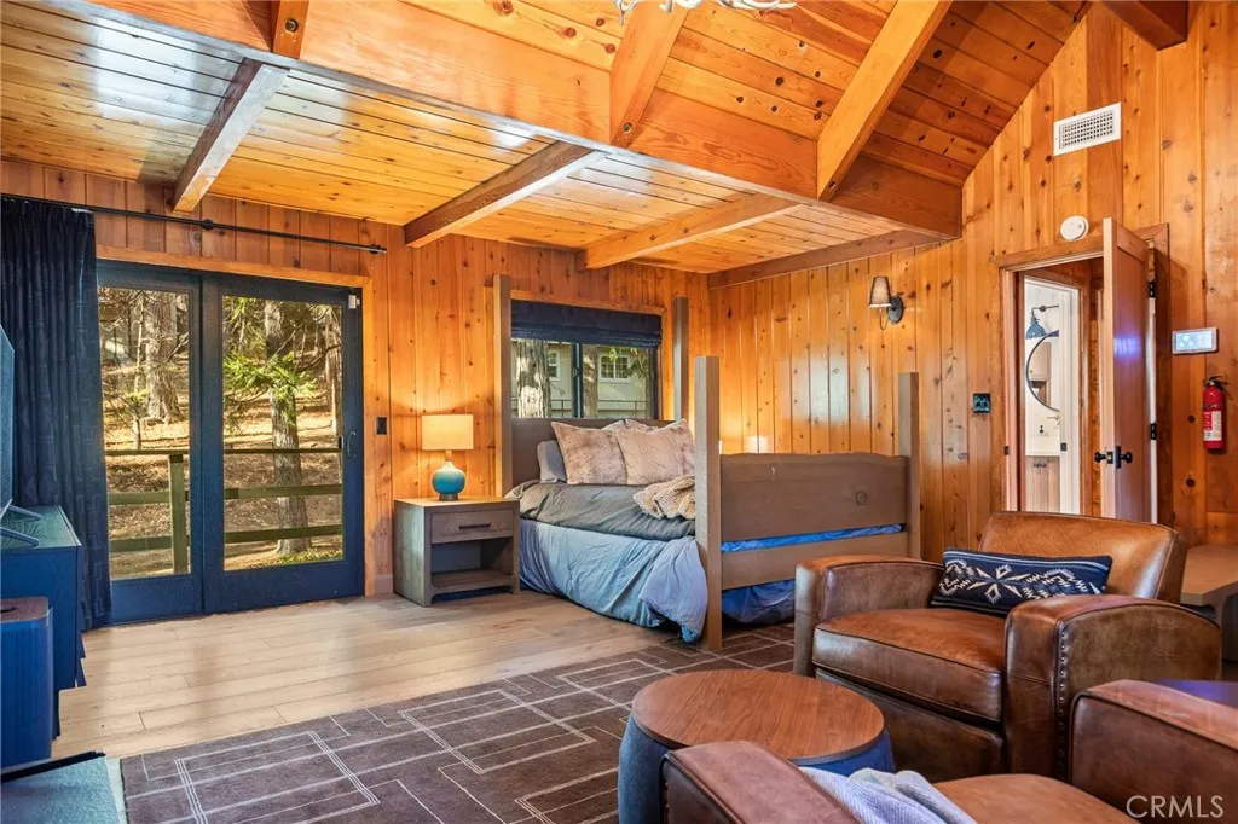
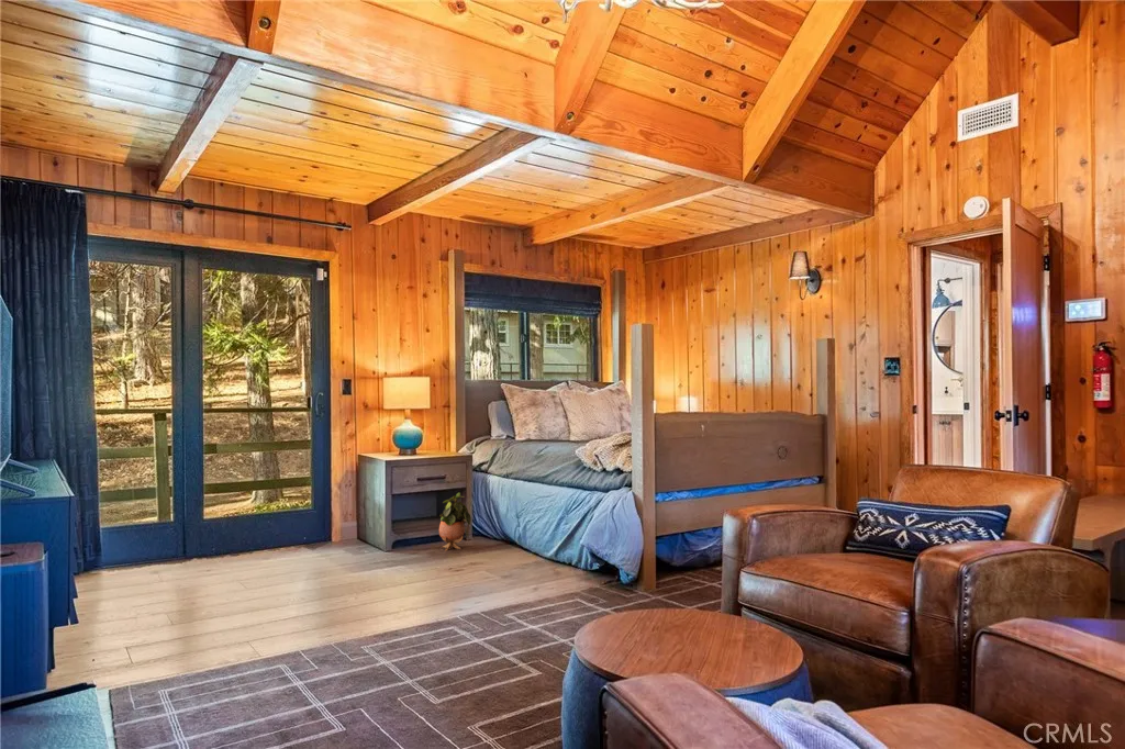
+ potted plant (455, 521)
